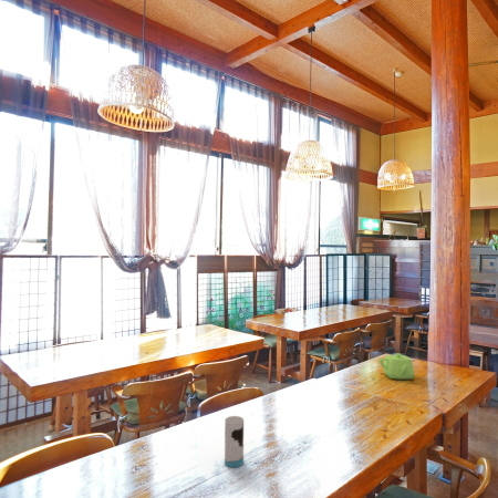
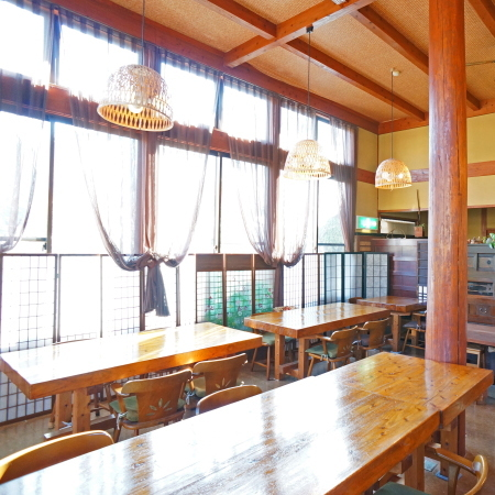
- teapot (396, 365)
- cup (234, 440)
